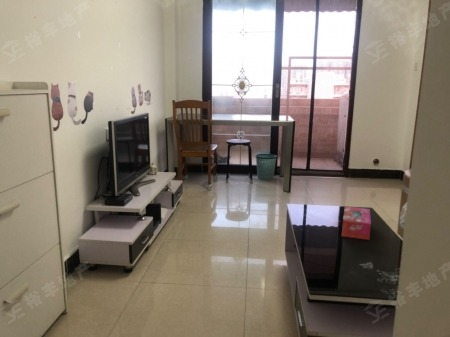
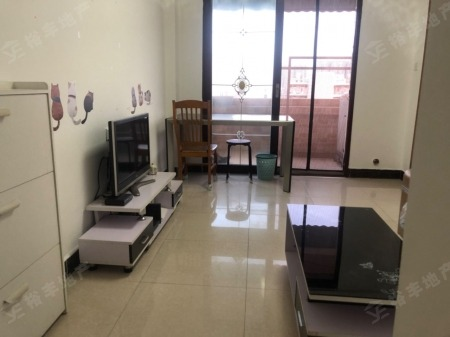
- tissue box (356, 222)
